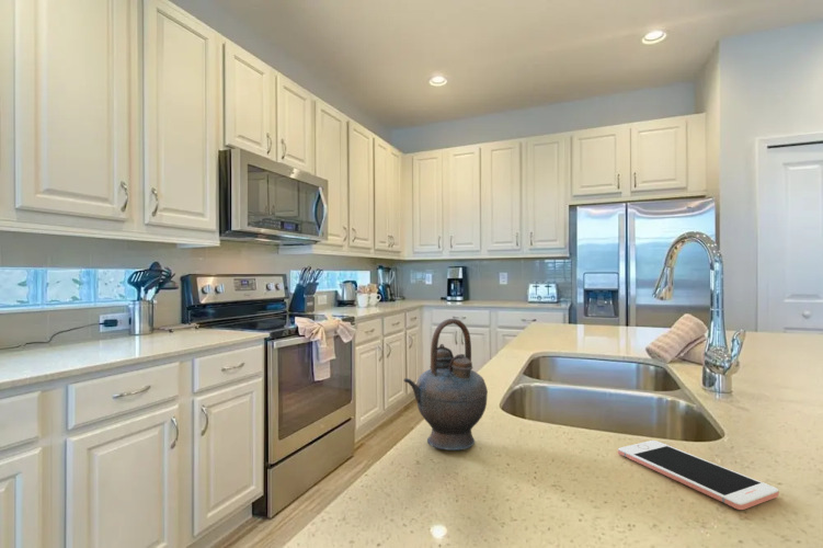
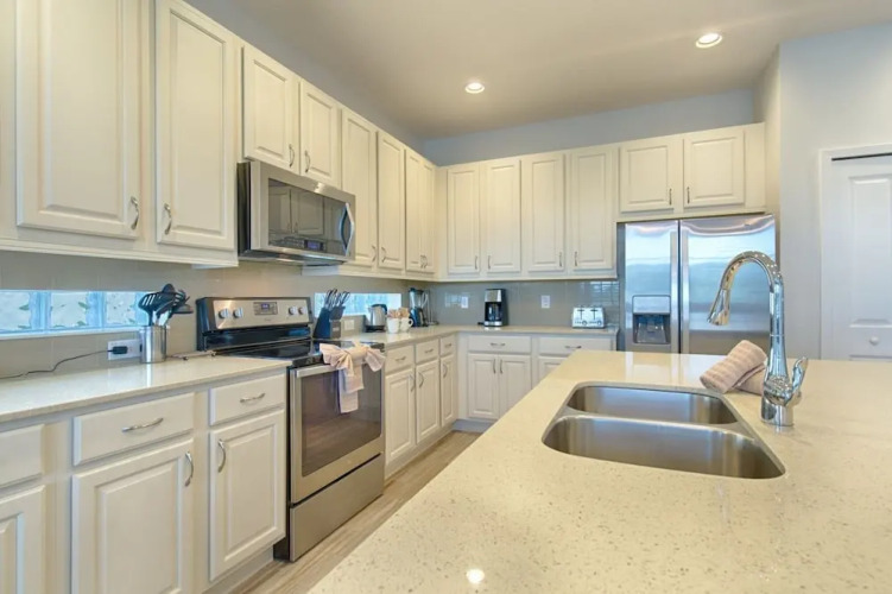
- cell phone (689, 469)
- teapot (443, 381)
